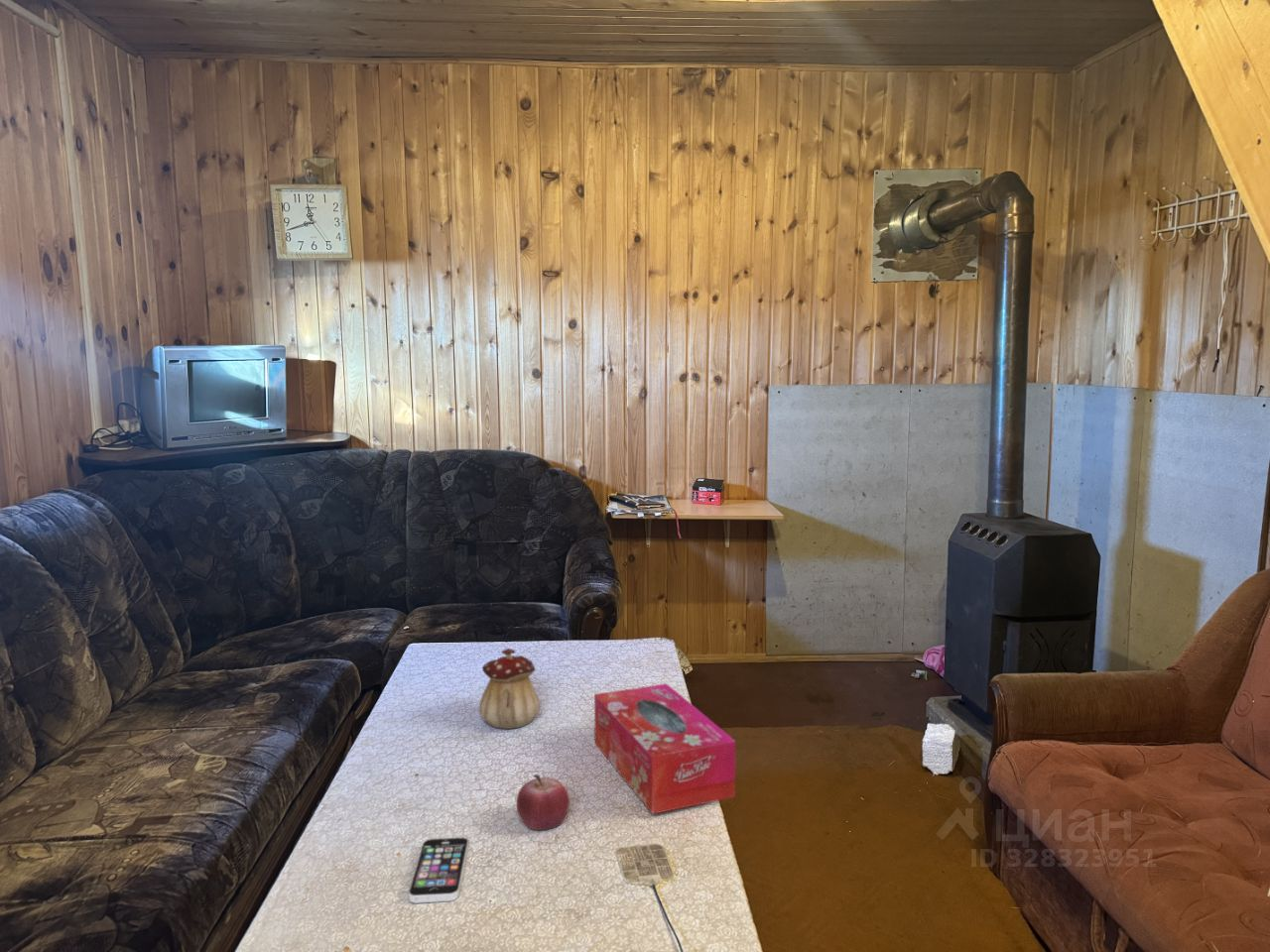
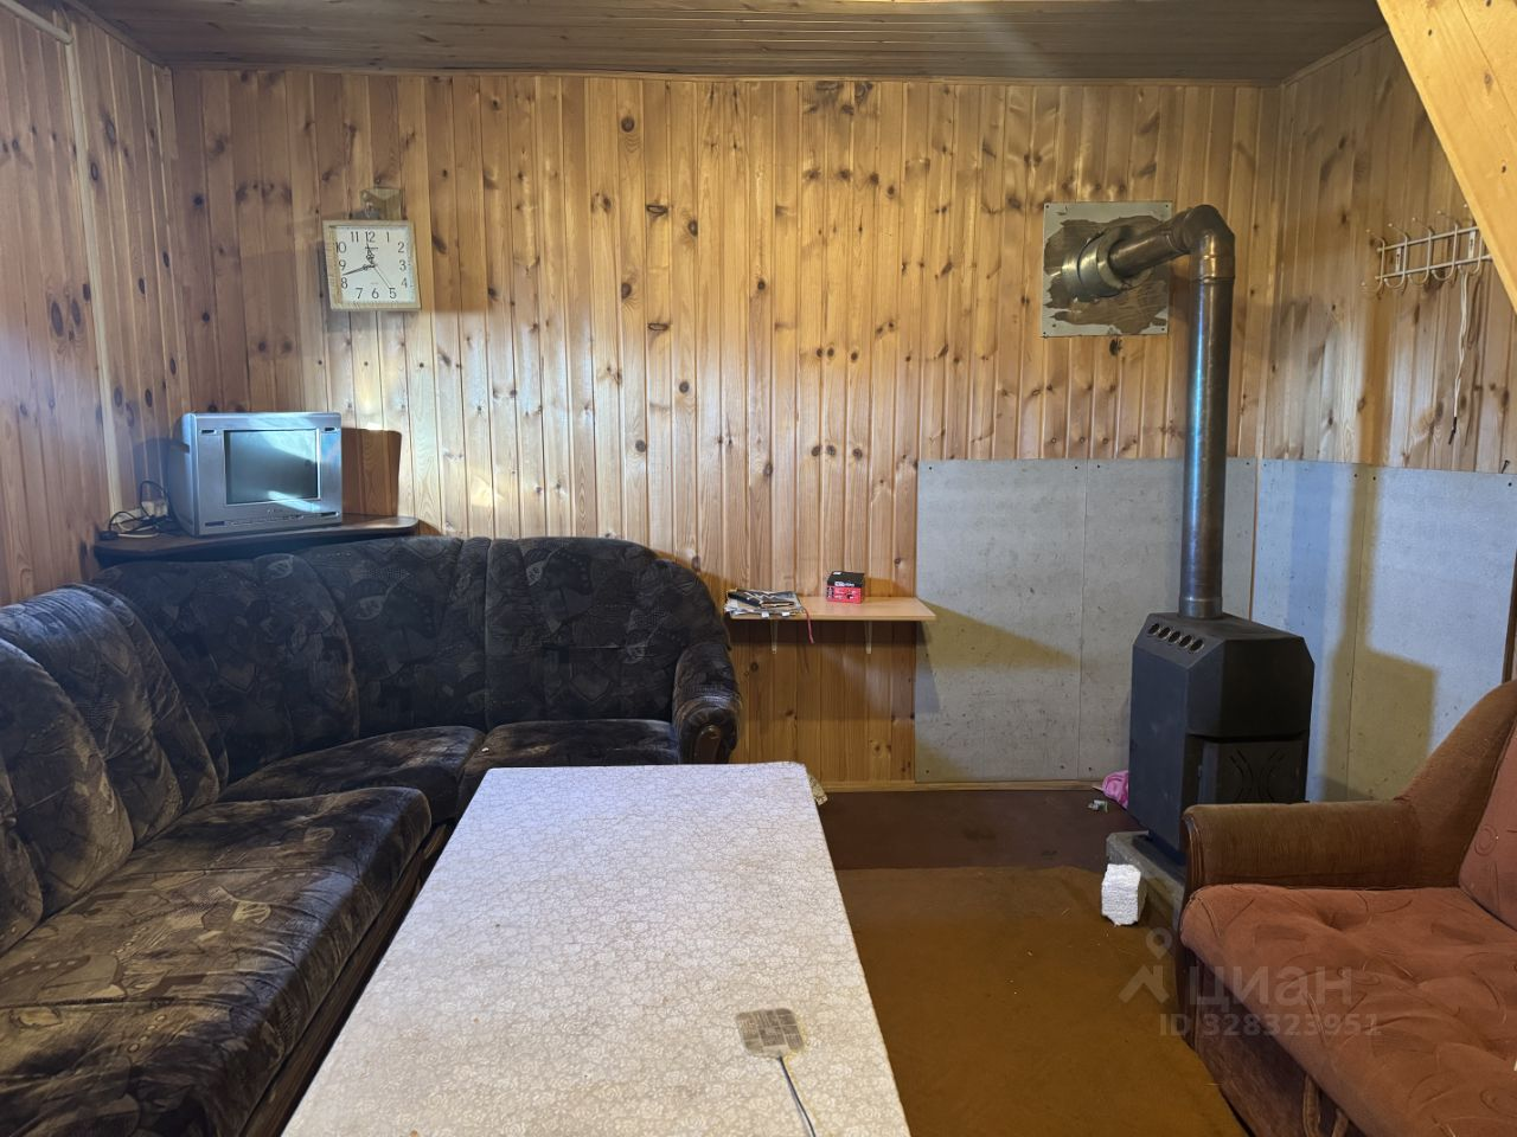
- tissue box (660, 742)
- teapot (508, 685)
- fruit (543, 798)
- smartphone (440, 868)
